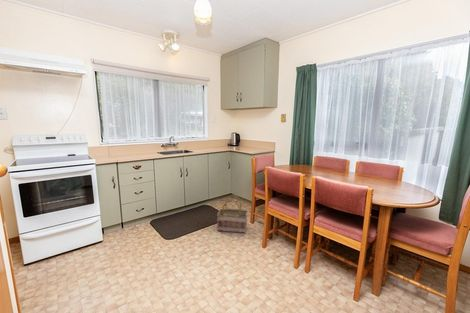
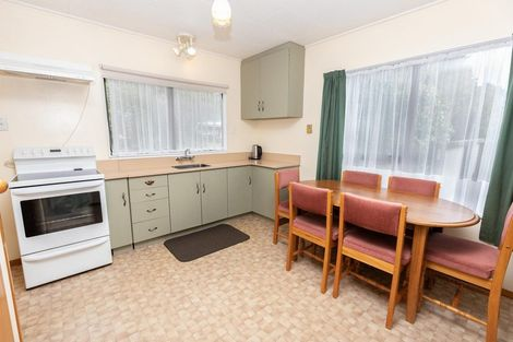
- basket (232, 213)
